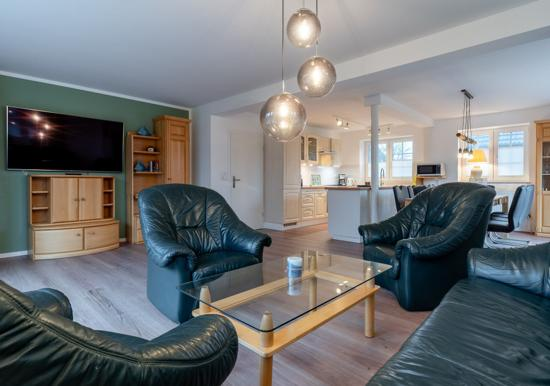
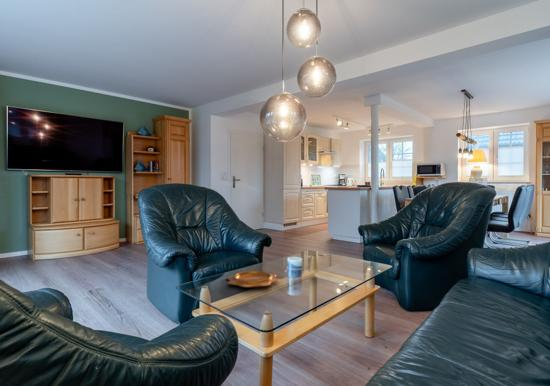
+ decorative bowl (252, 278)
